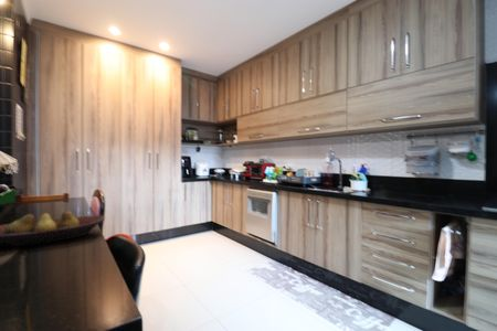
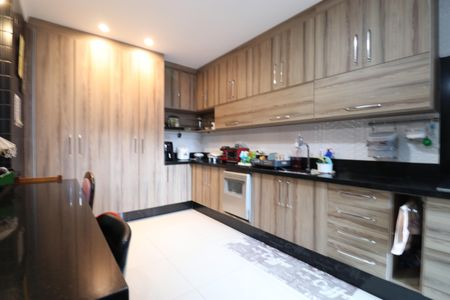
- fruit bowl (49, 225)
